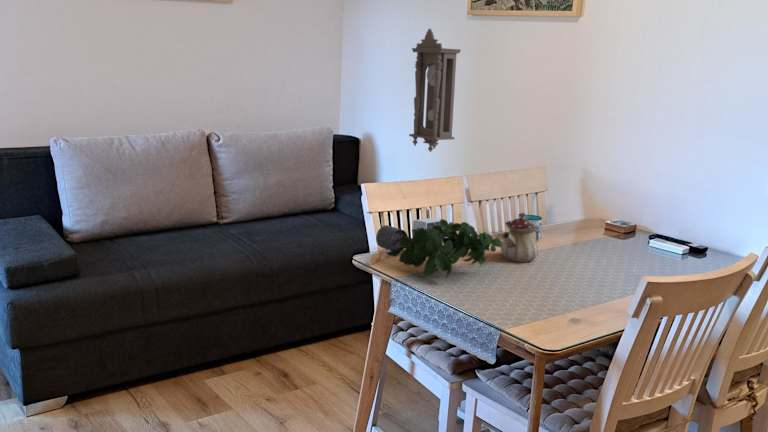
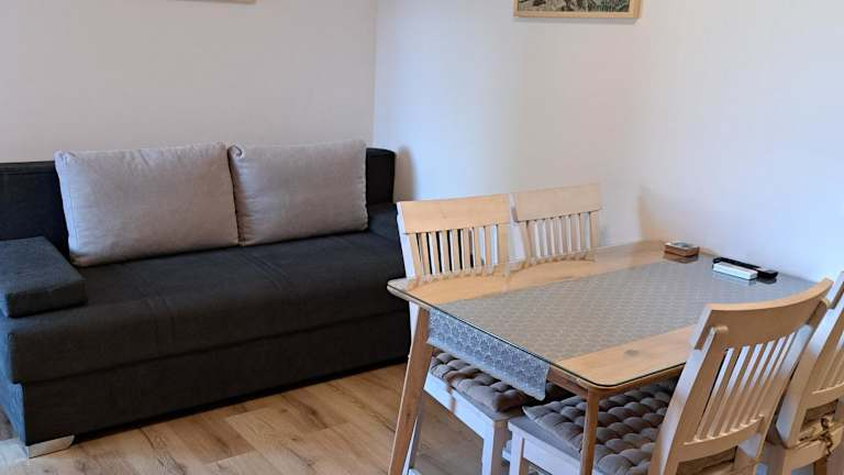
- teapot (522, 235)
- potted plant (438, 245)
- mug (531, 222)
- pendulum clock (433, 91)
